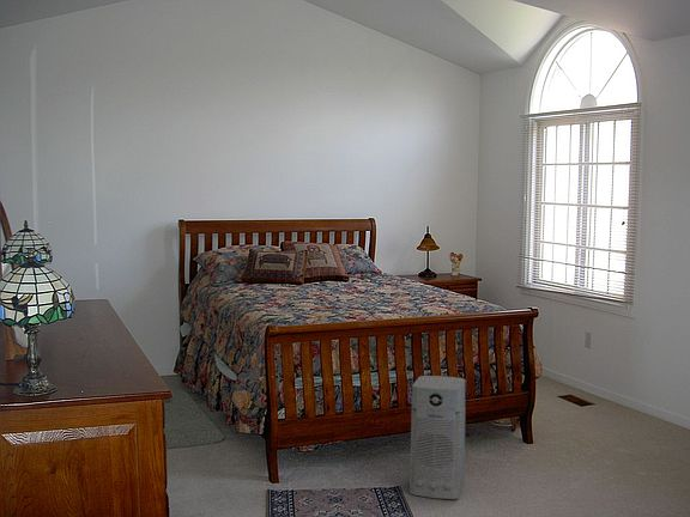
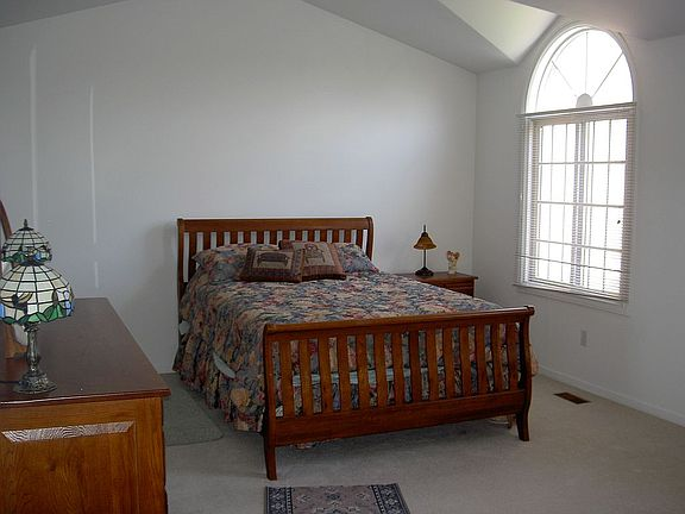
- air purifier (438, 434)
